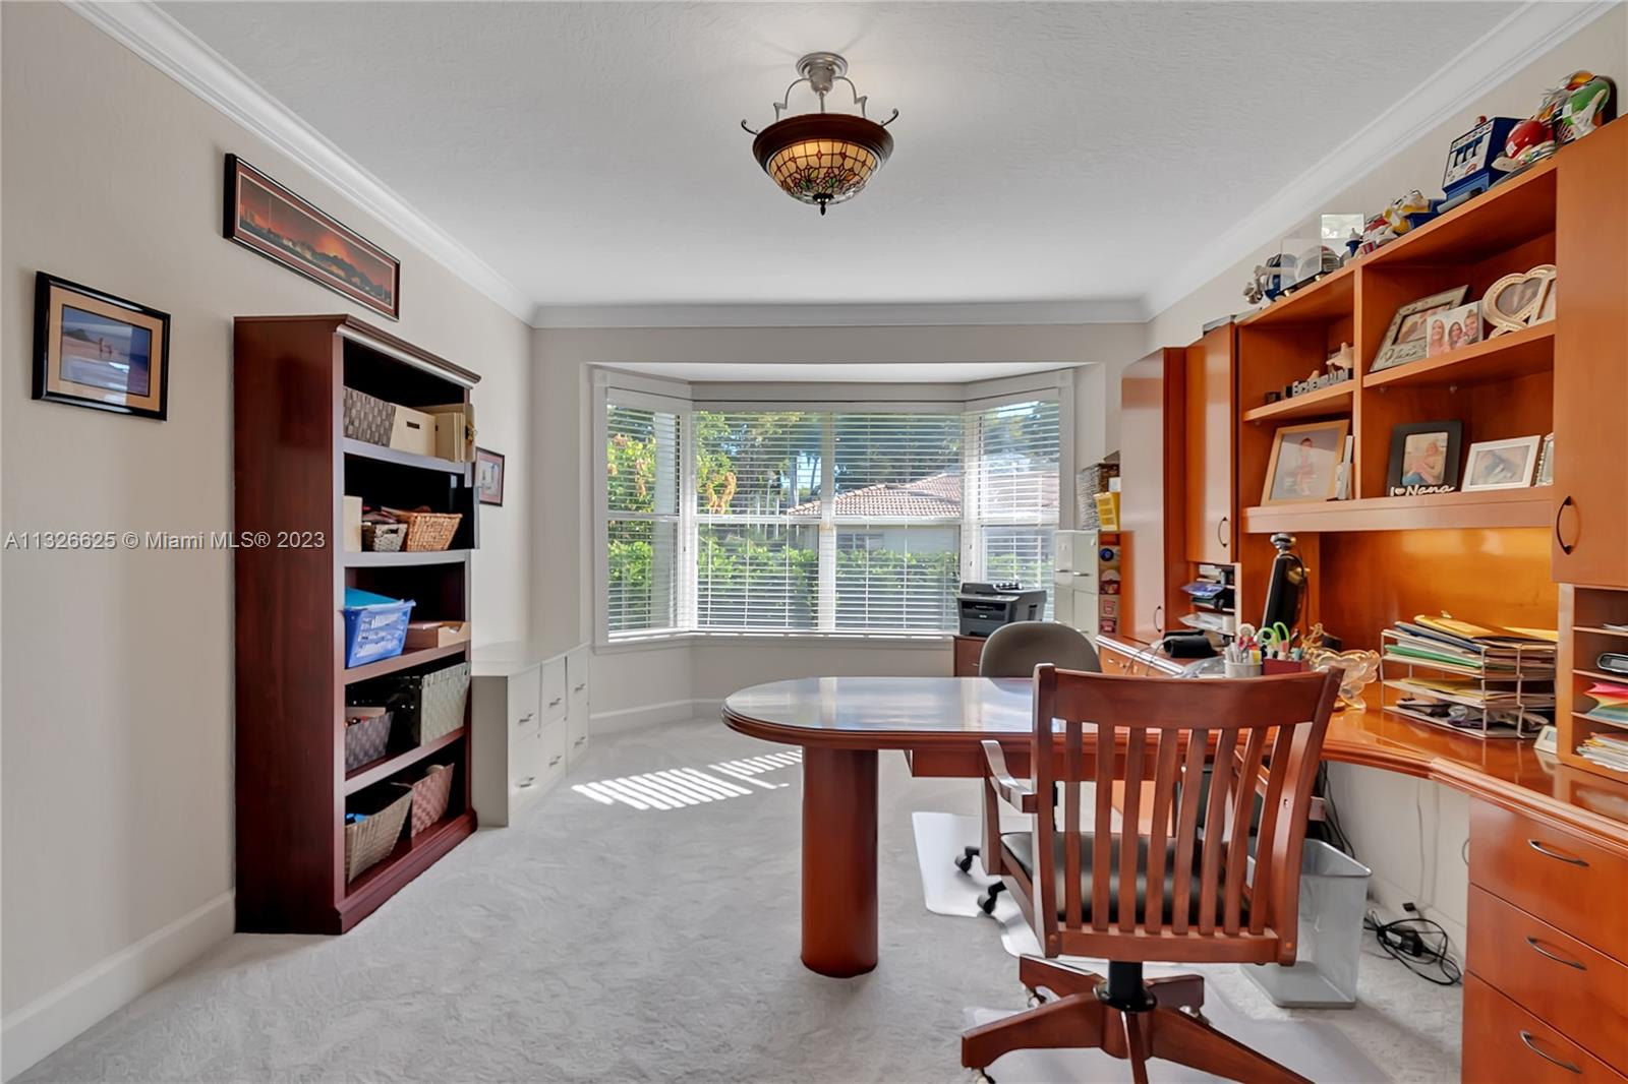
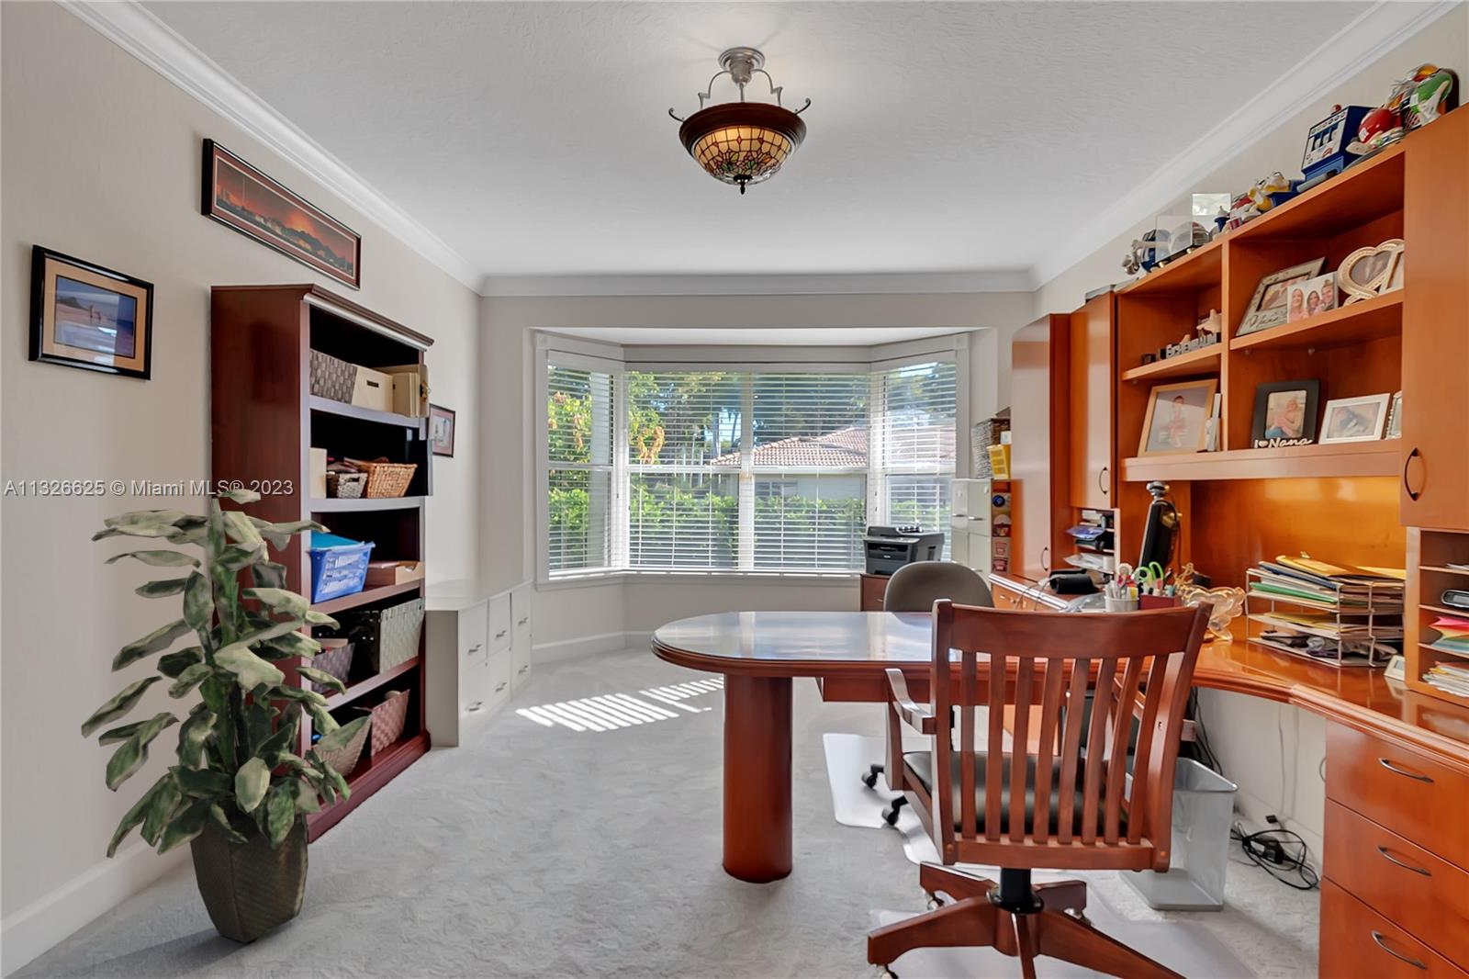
+ indoor plant (232, 709)
